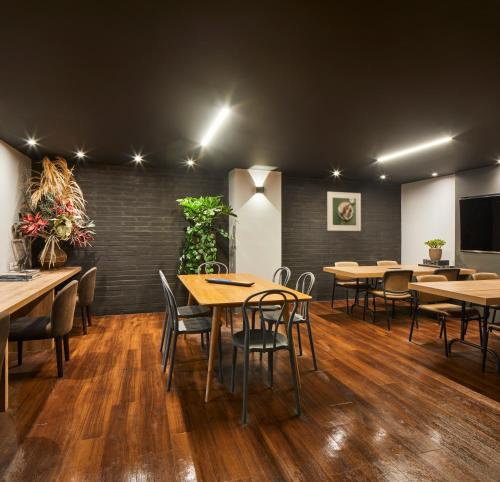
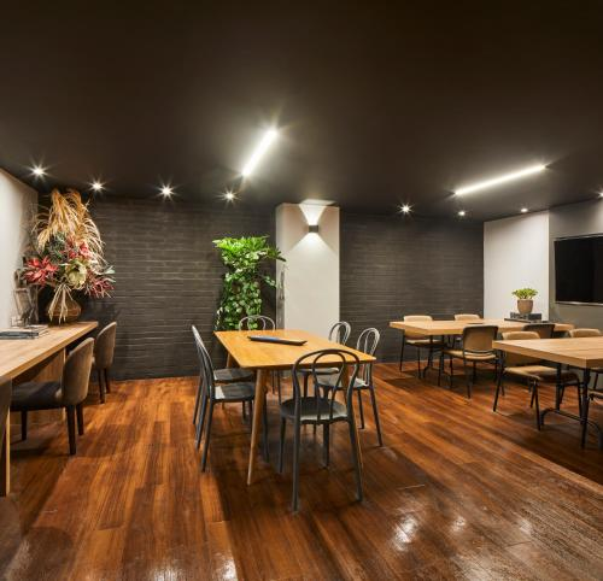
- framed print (344, 211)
